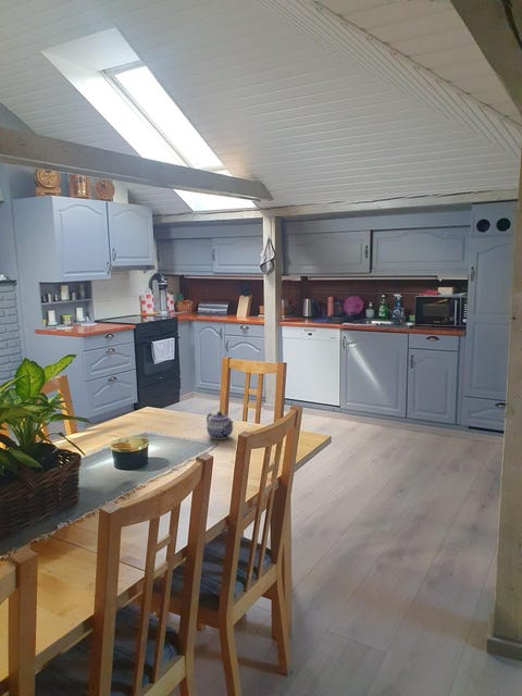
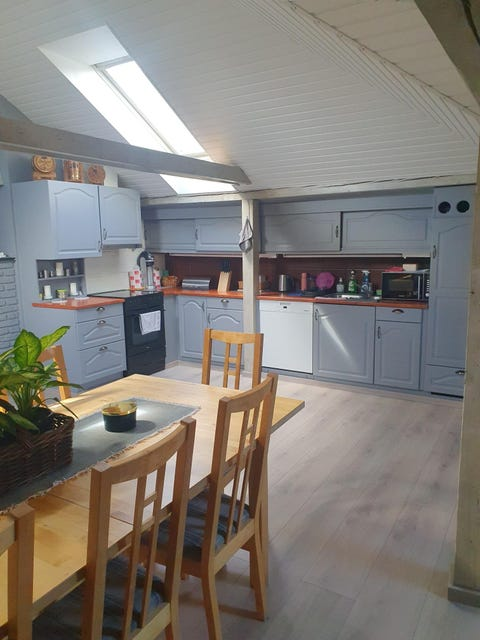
- teapot (220, 424)
